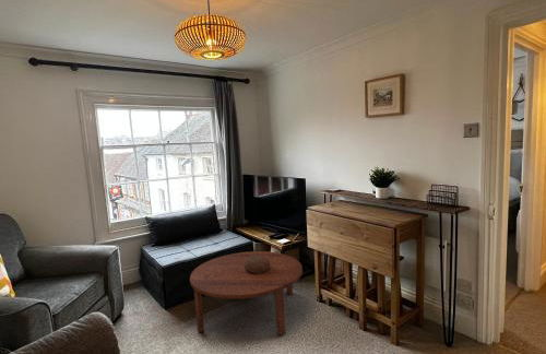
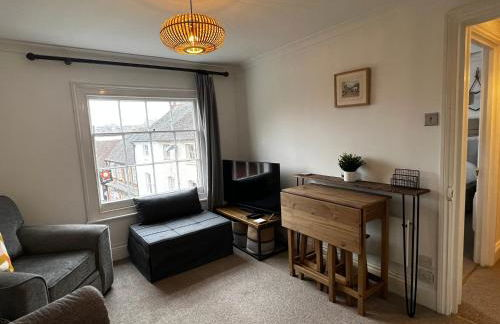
- coffee table (248, 290)
- decorative bowl (257, 263)
